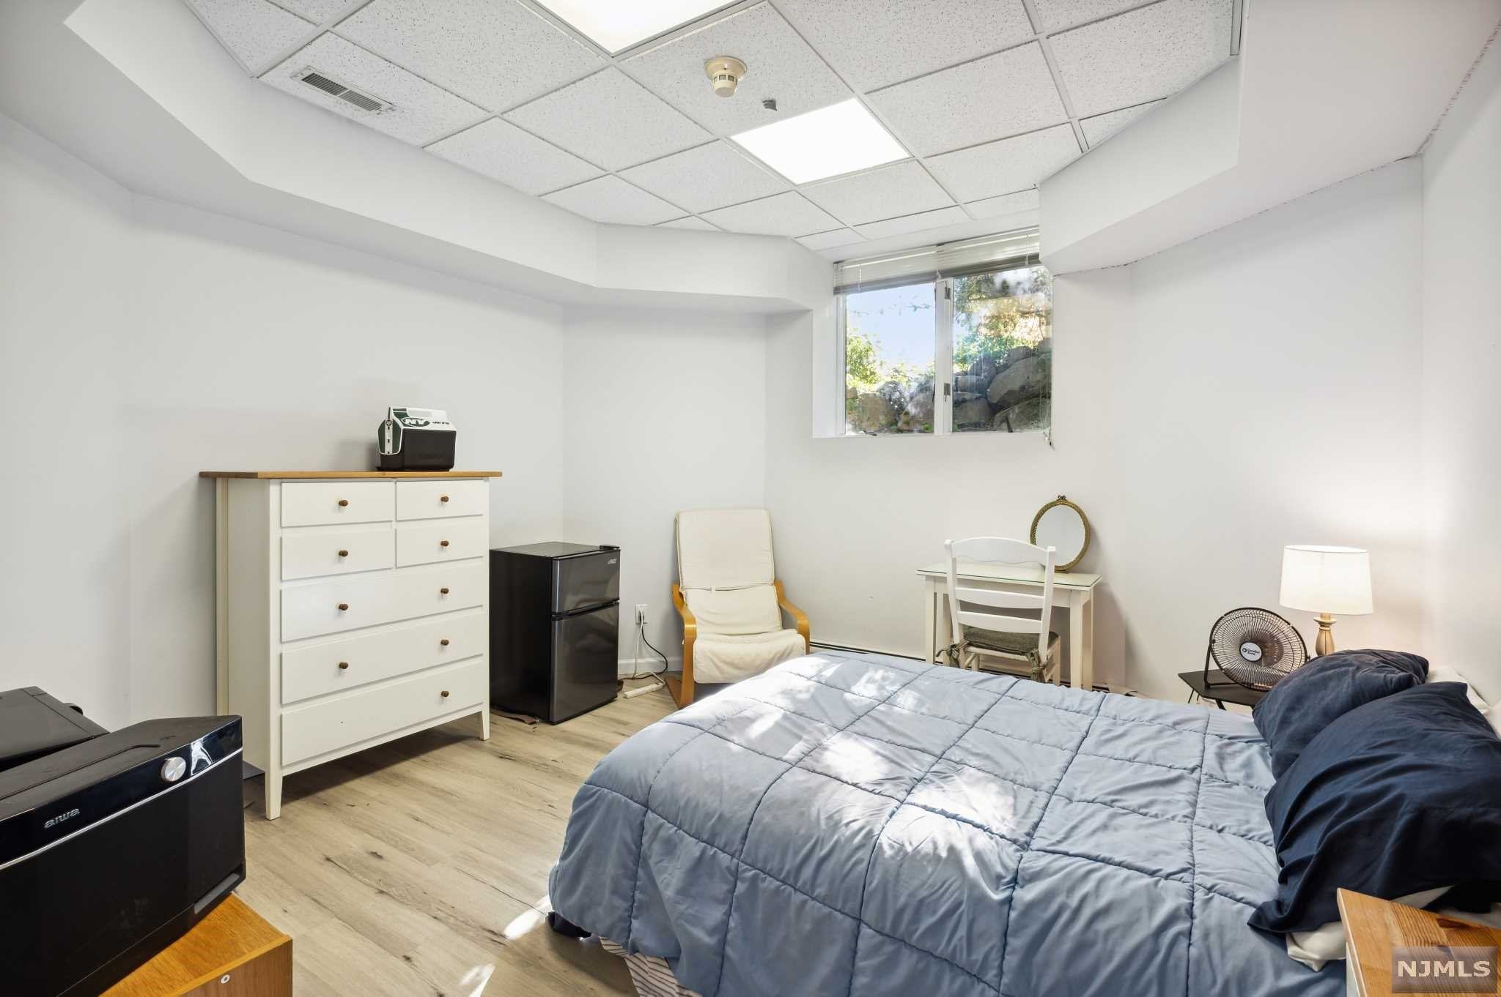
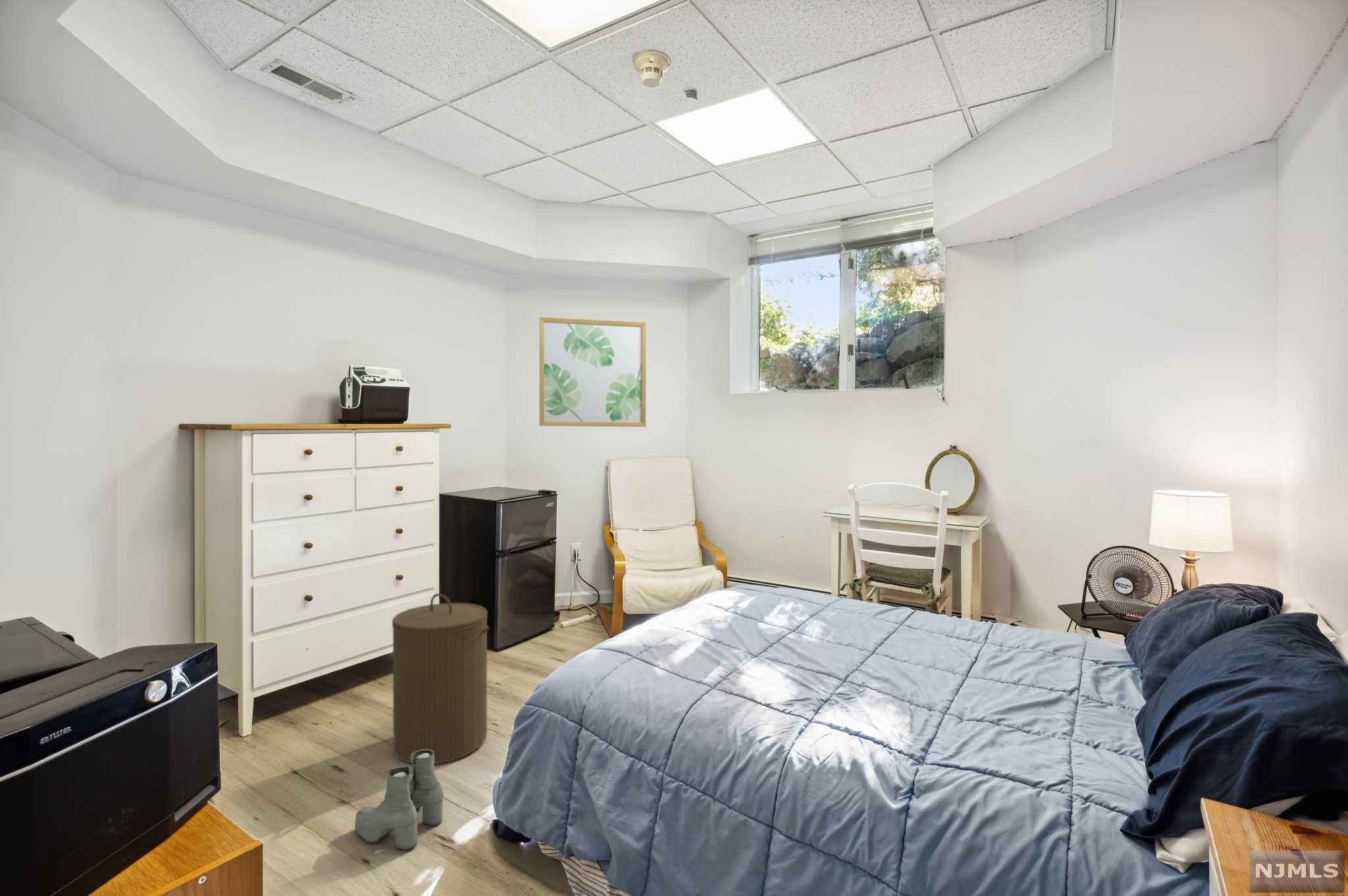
+ laundry hamper (441, 668)
+ wall art (594, 373)
+ boots (400, 792)
